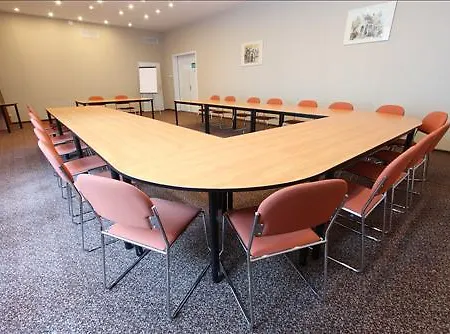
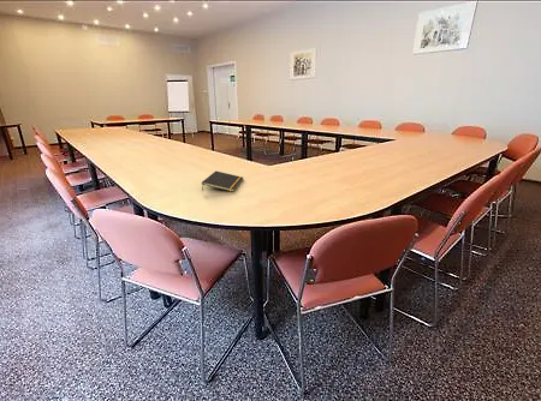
+ notepad (224, 180)
